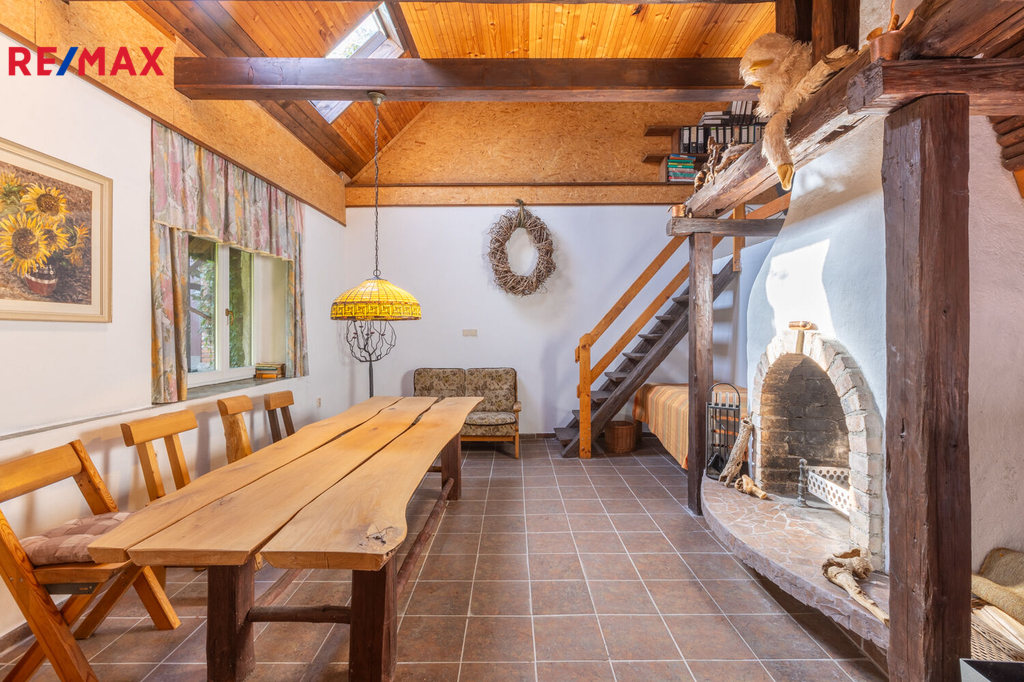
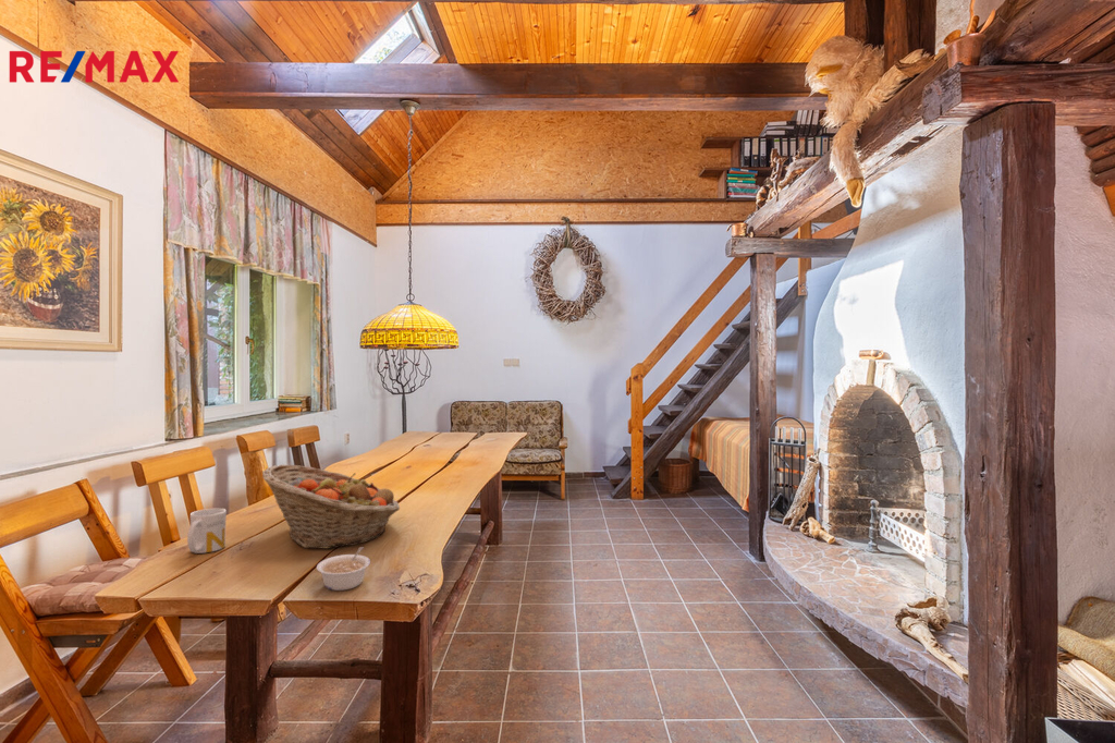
+ legume (343, 570)
+ mug (207, 532)
+ fruit basket (332, 499)
